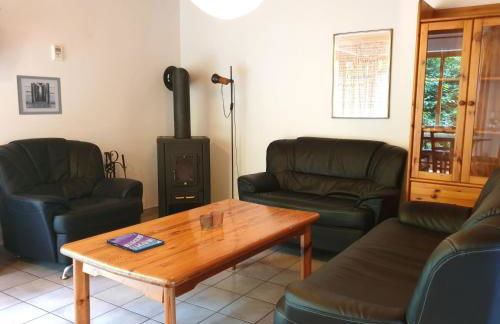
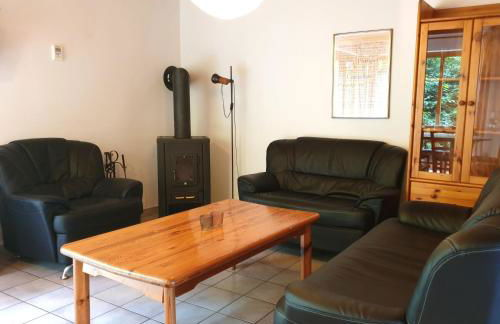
- wall art (40, 95)
- video game case (135, 241)
